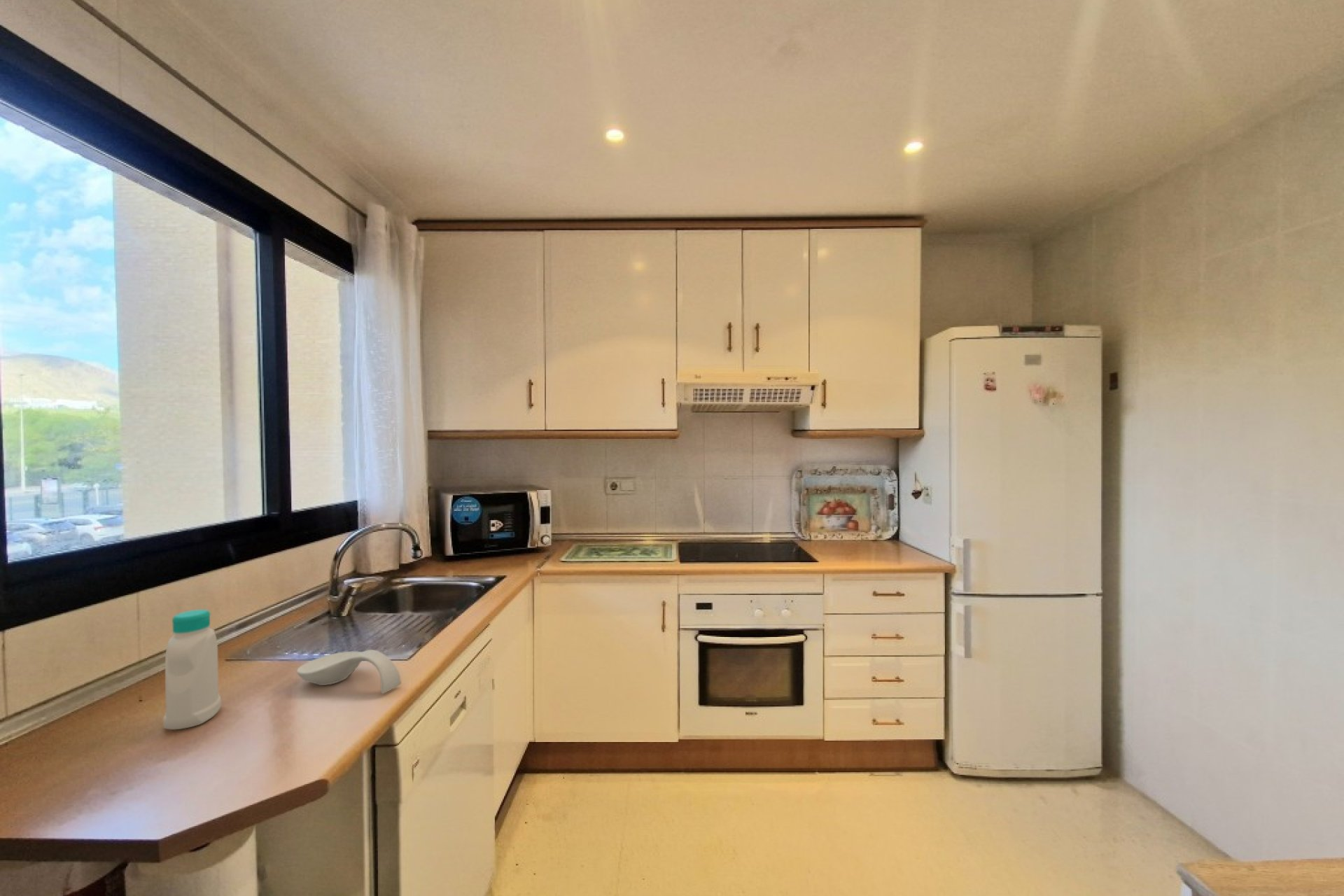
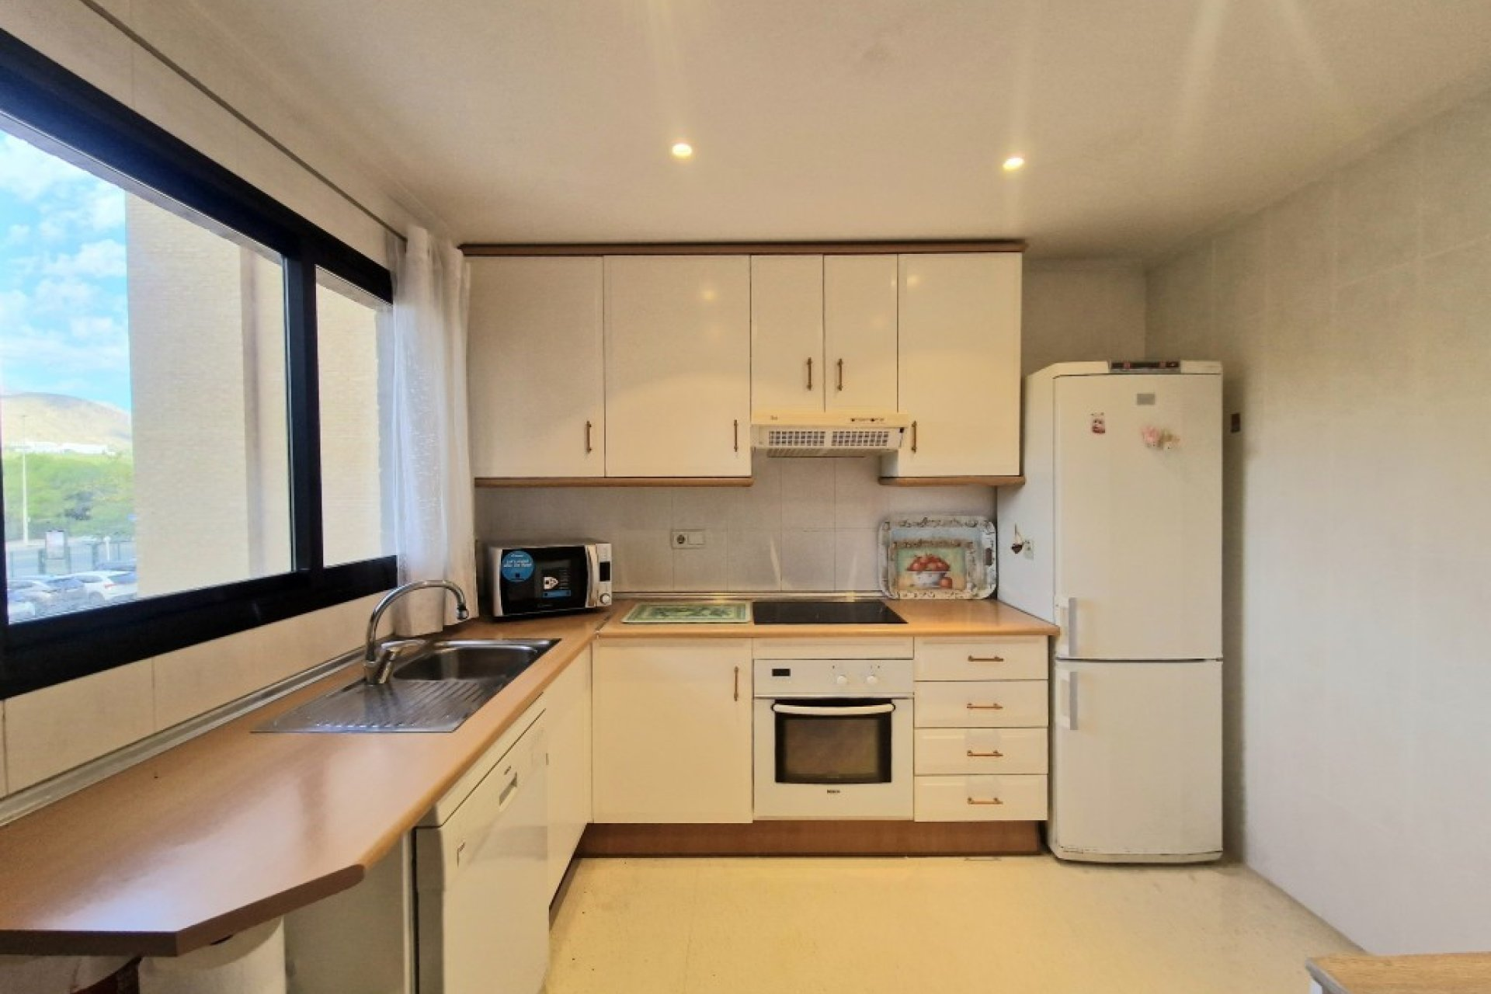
- bottle (192, 666)
- spoon rest (351, 666)
